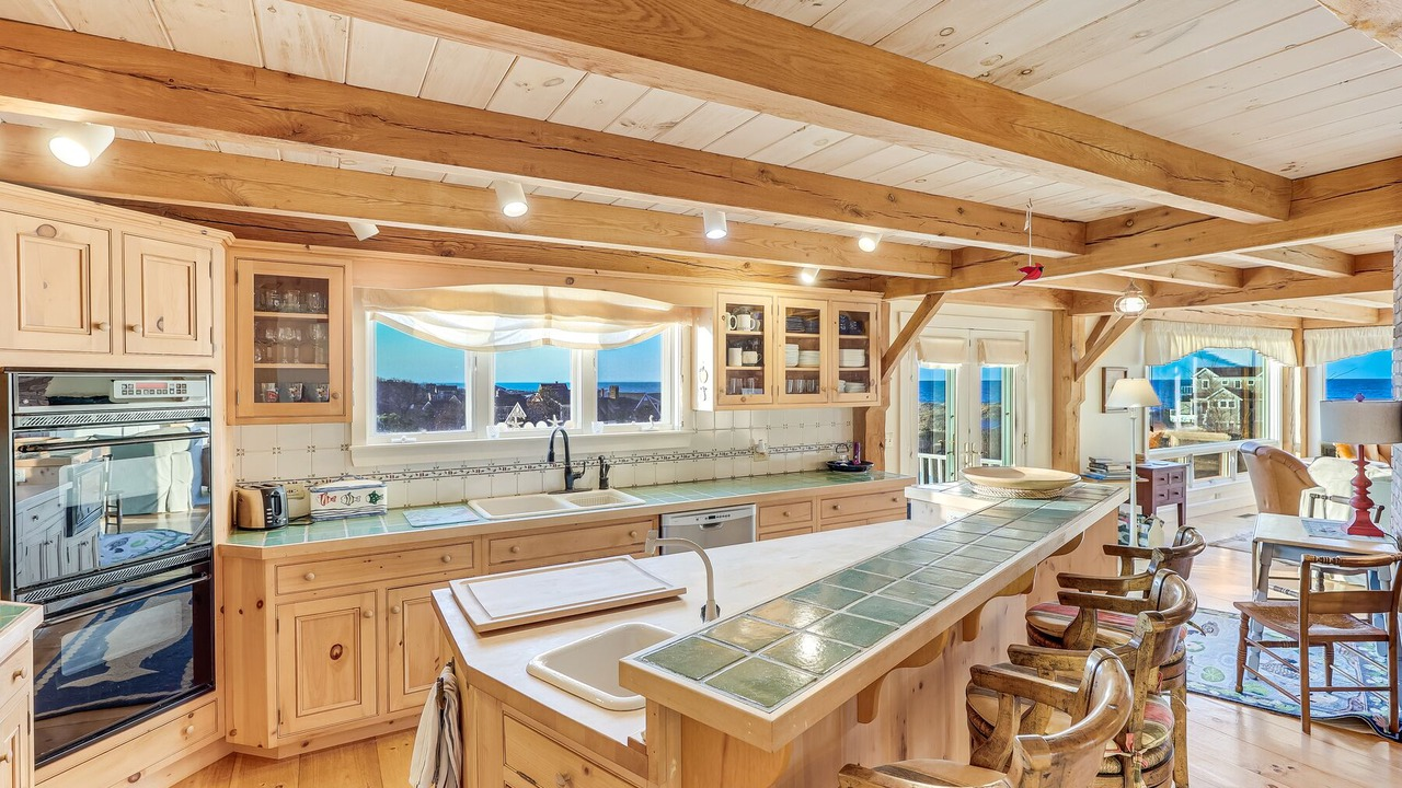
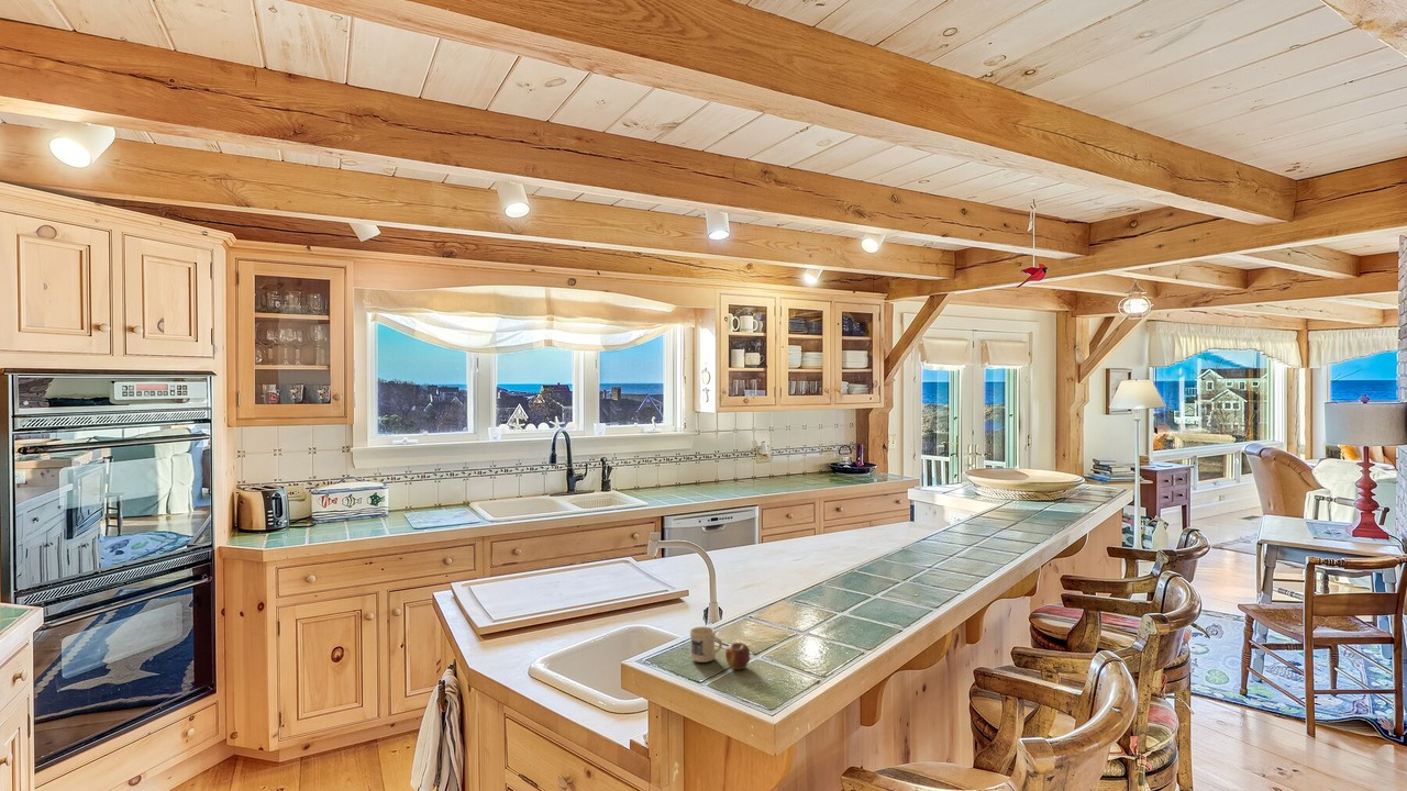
+ mug (719, 648)
